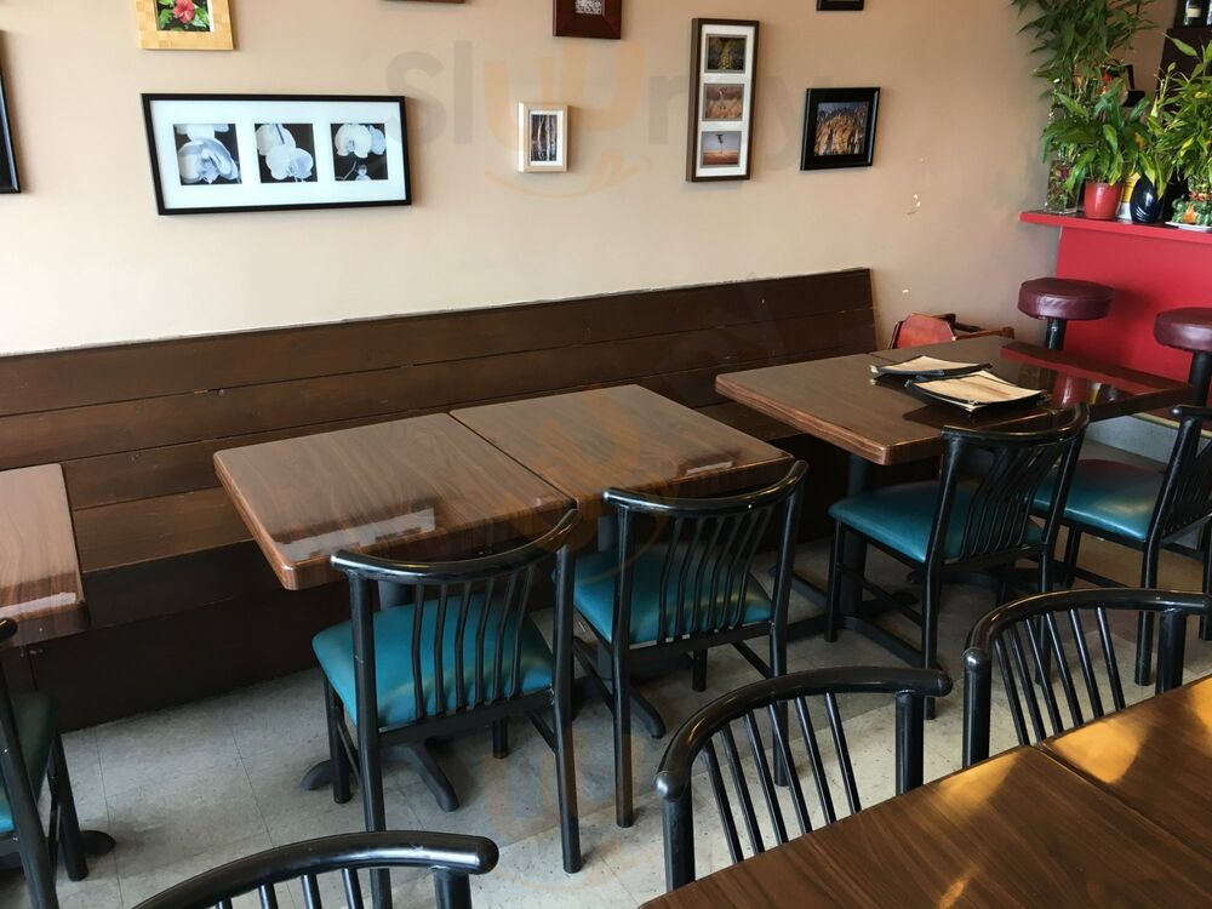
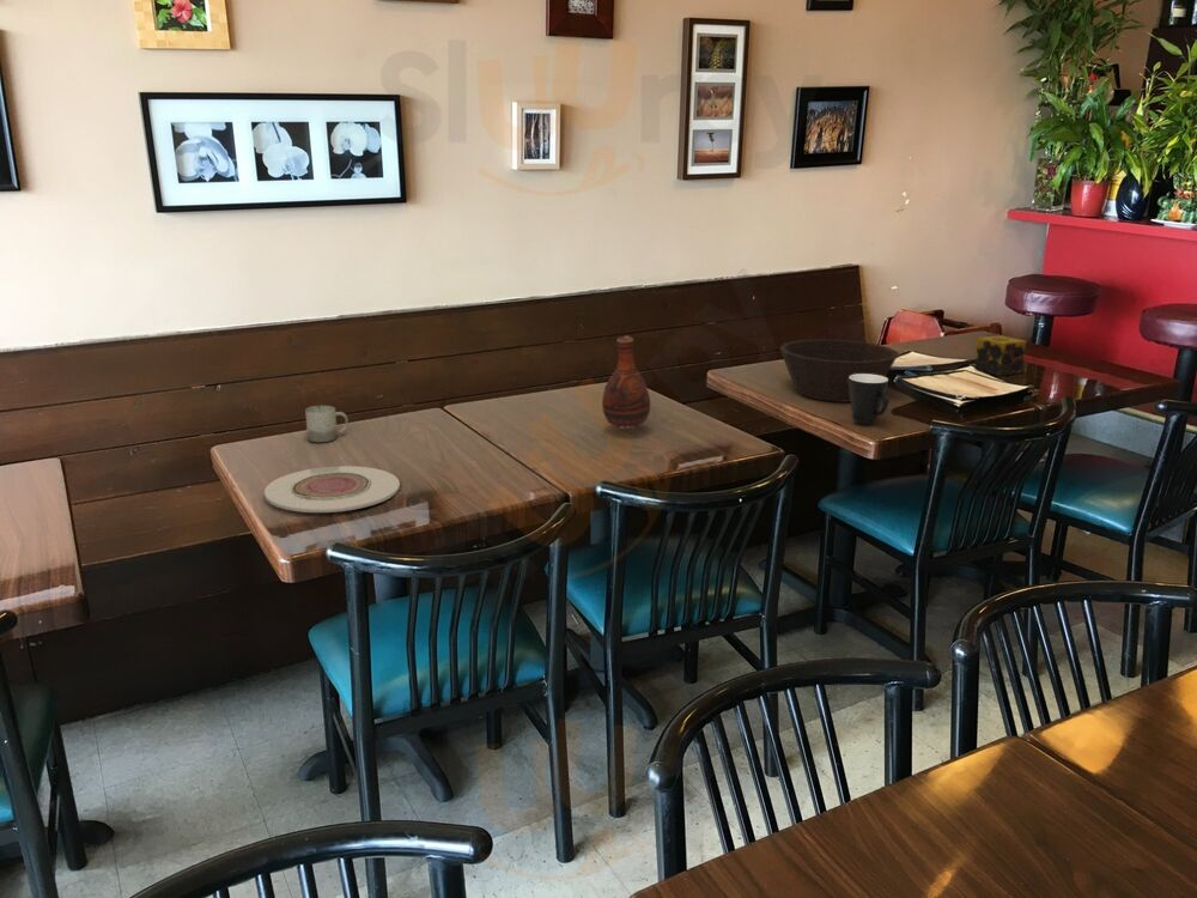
+ cup (327, 423)
+ plate (333, 486)
+ candle (999, 354)
+ bowl (837, 371)
+ vase (612, 378)
+ mug (869, 401)
